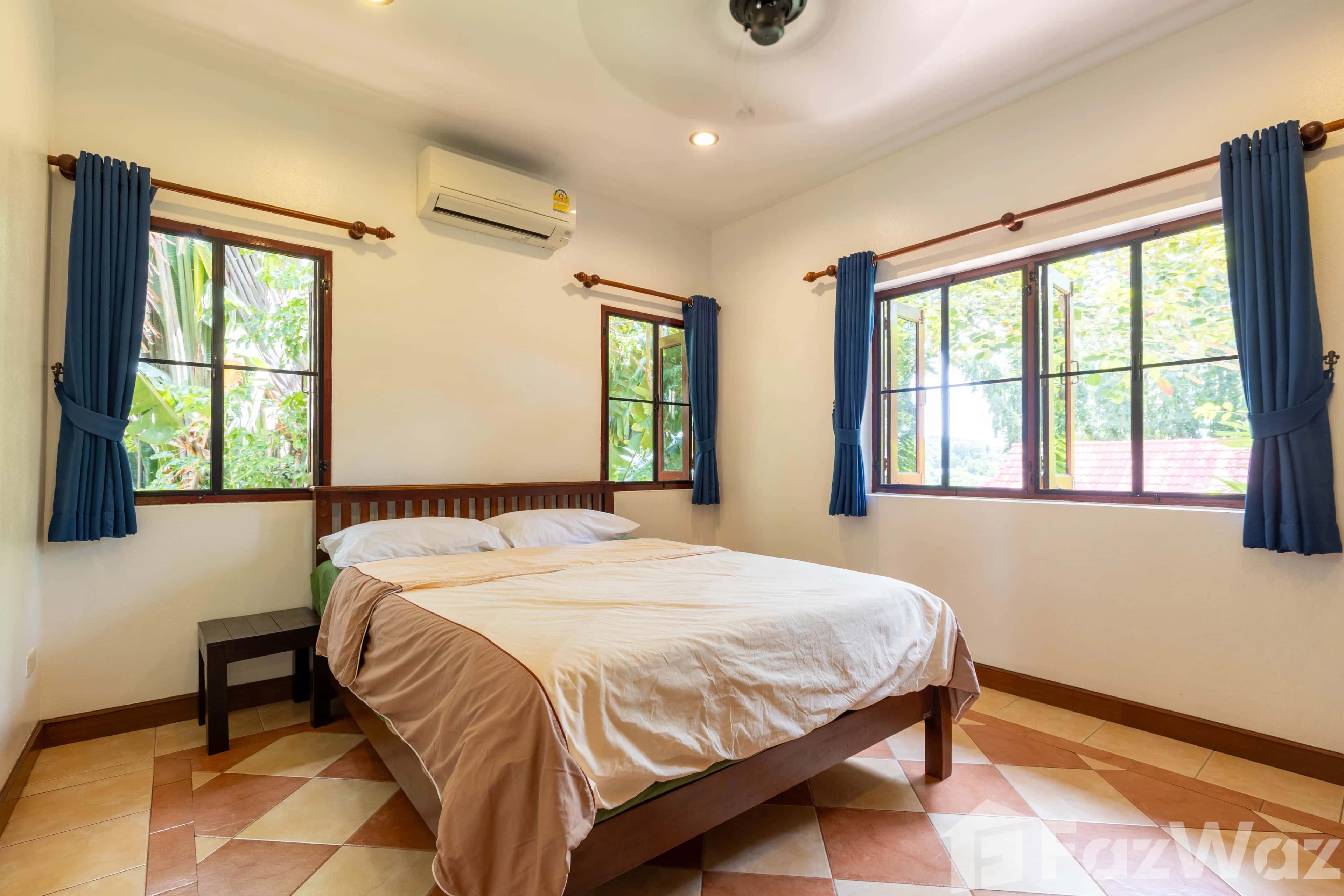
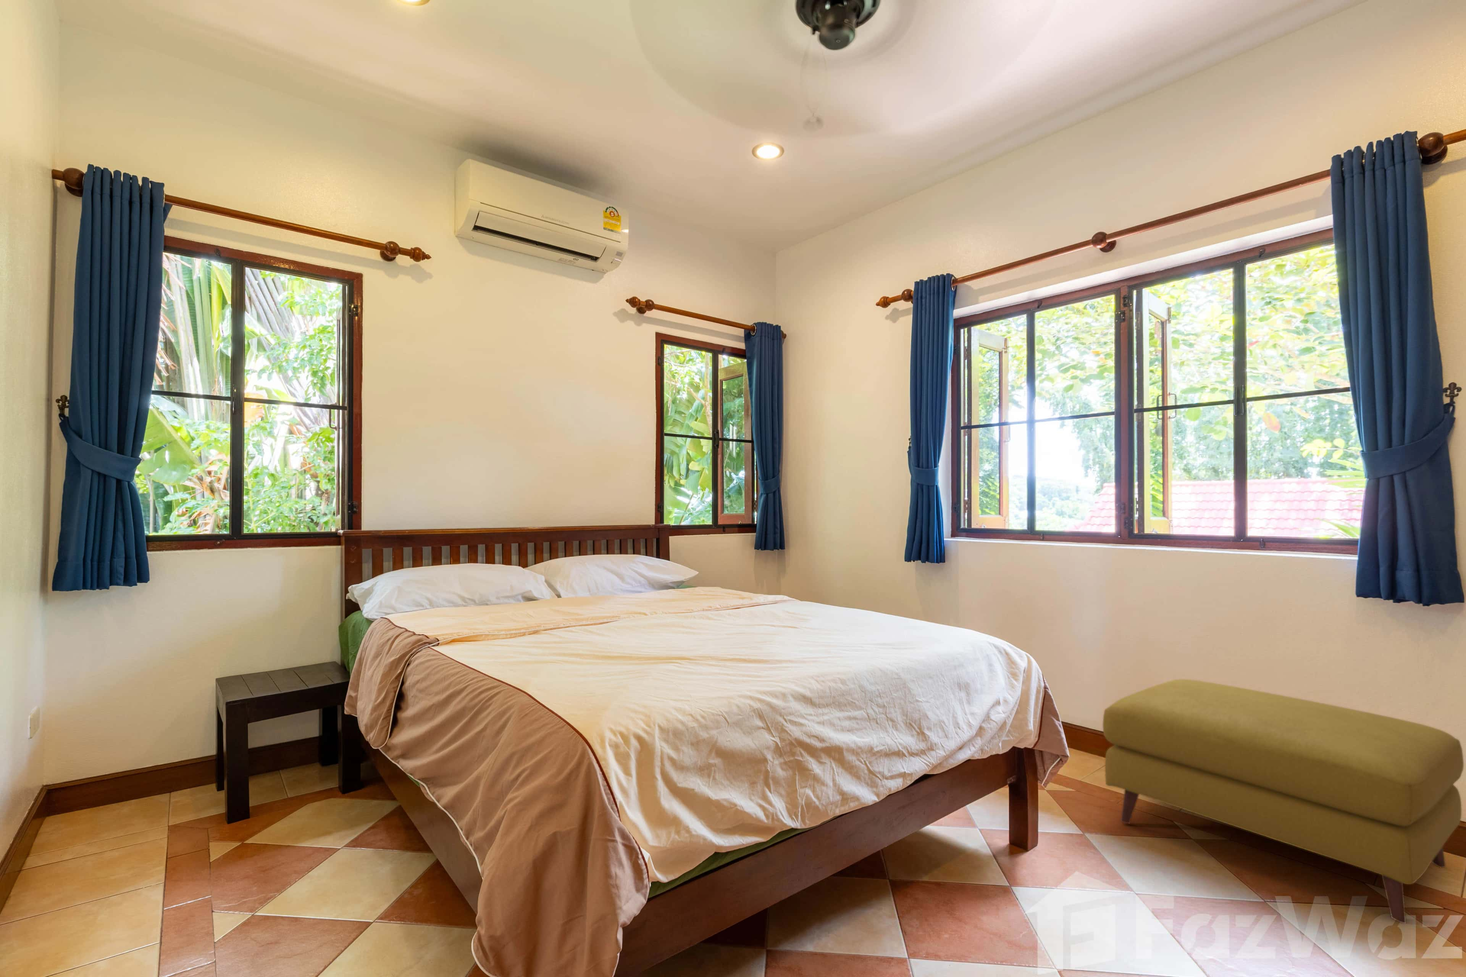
+ ottoman (1270, 772)
